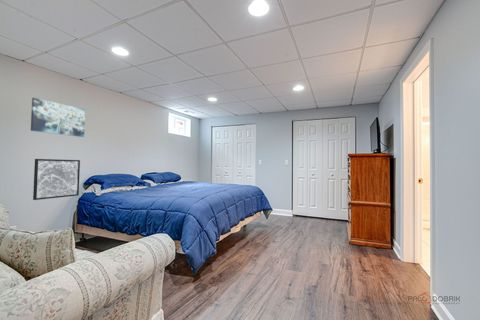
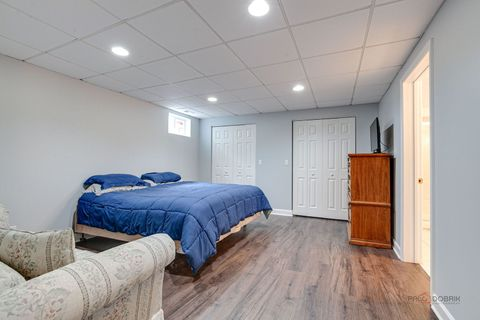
- wall art (60, 119)
- wall art (58, 178)
